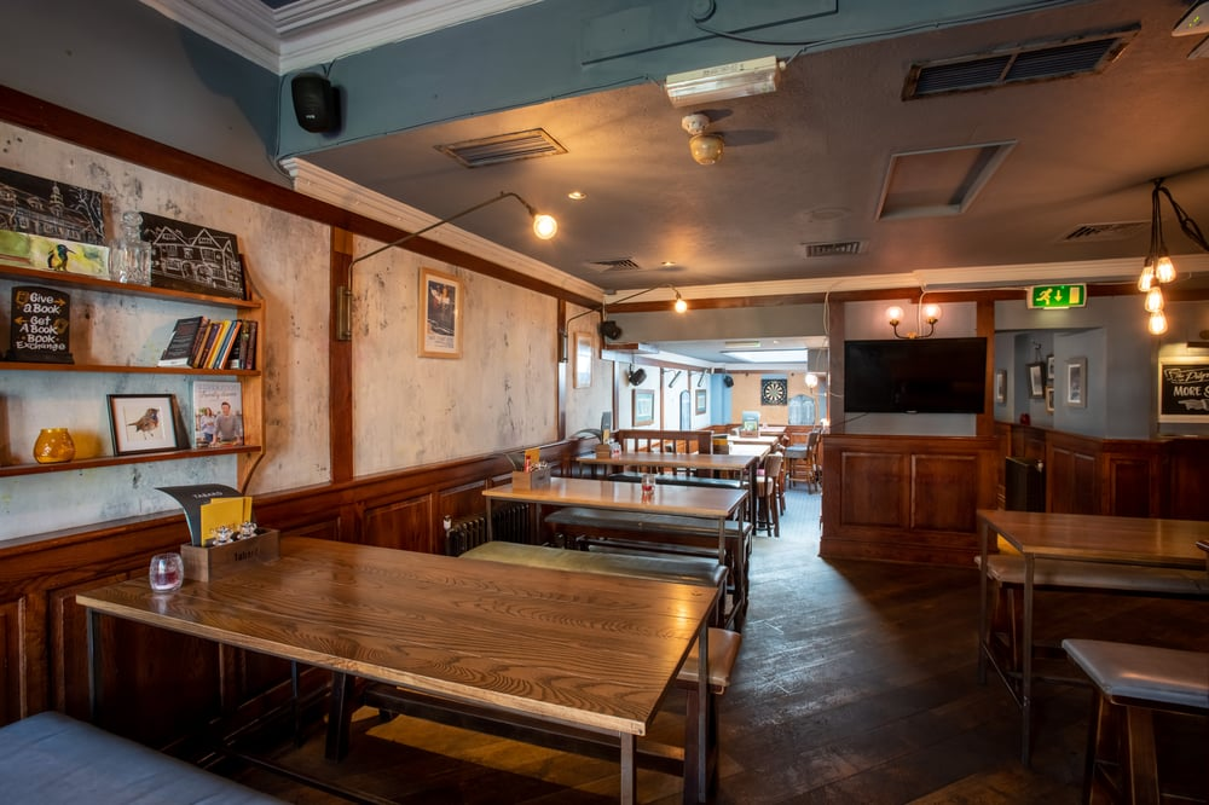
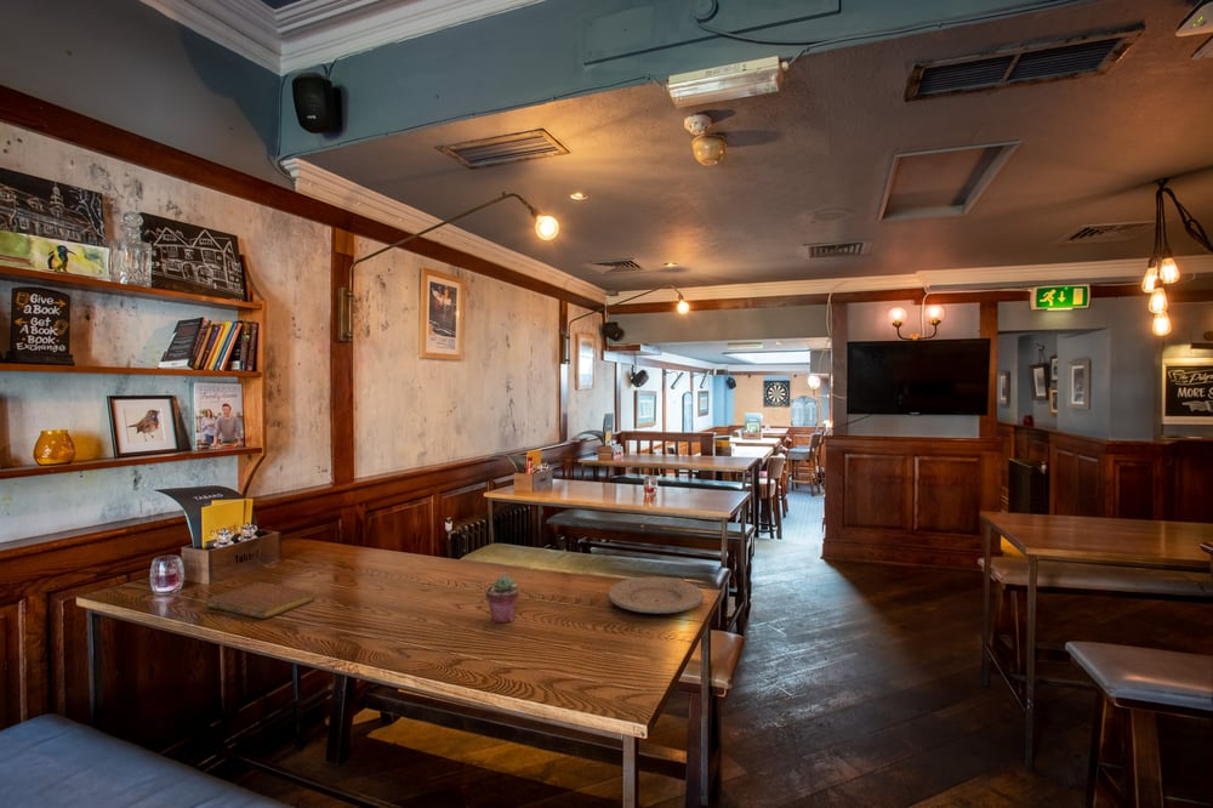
+ potted succulent (502, 597)
+ plate (655, 597)
+ notebook (261, 598)
